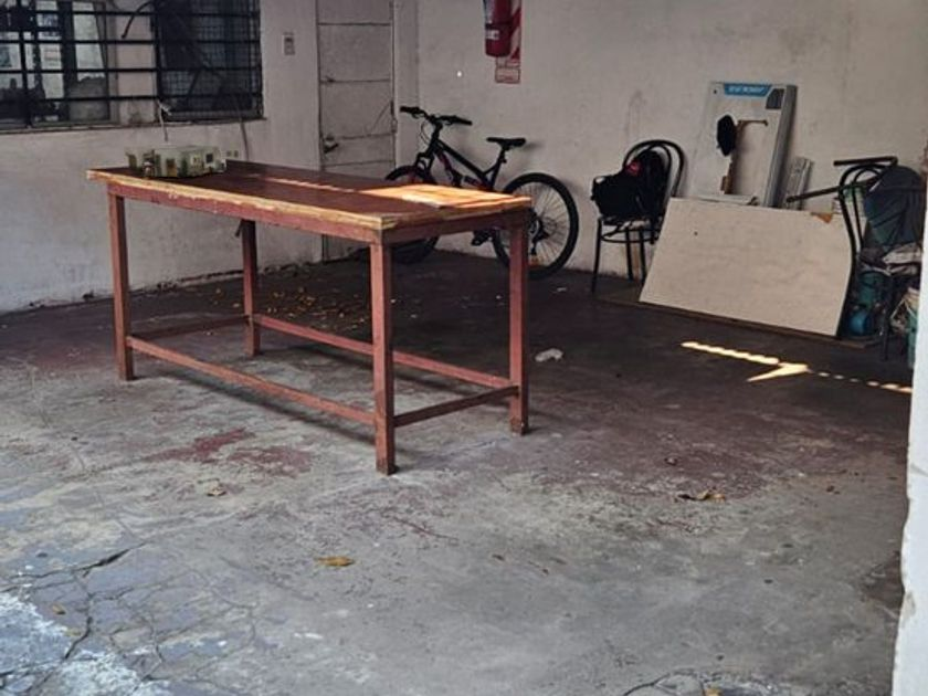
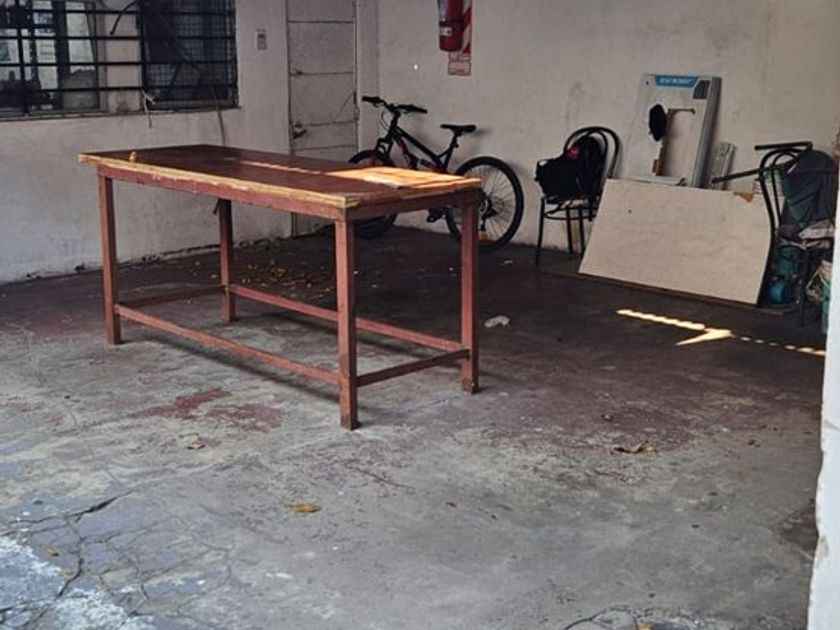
- toolbox (189, 160)
